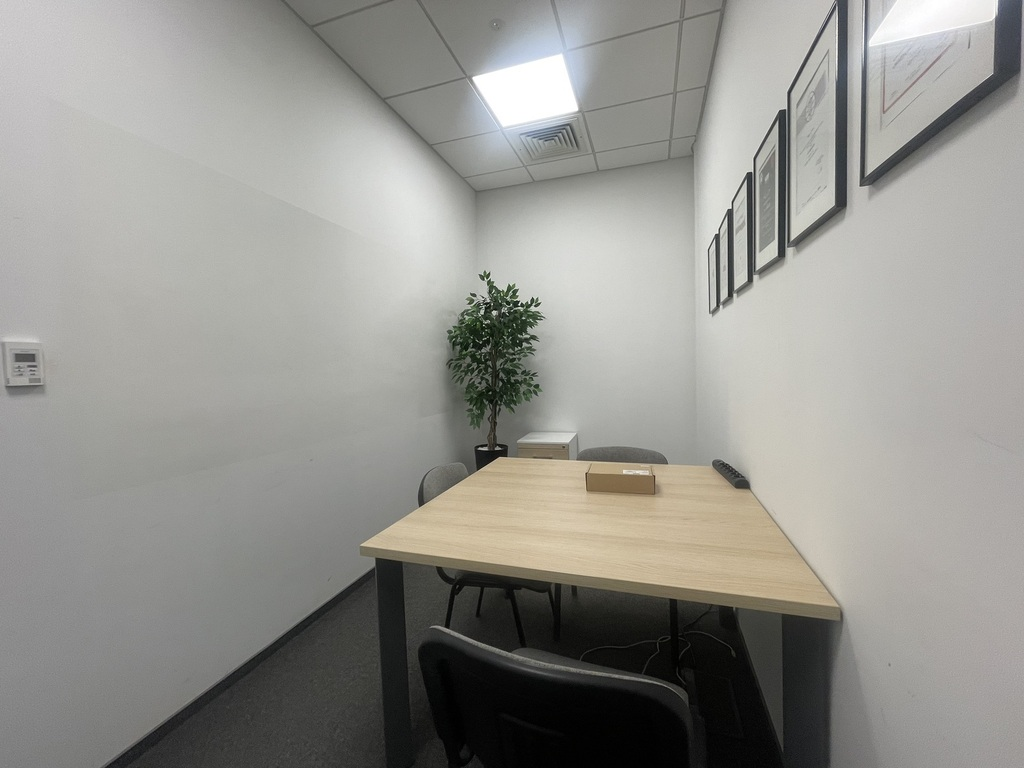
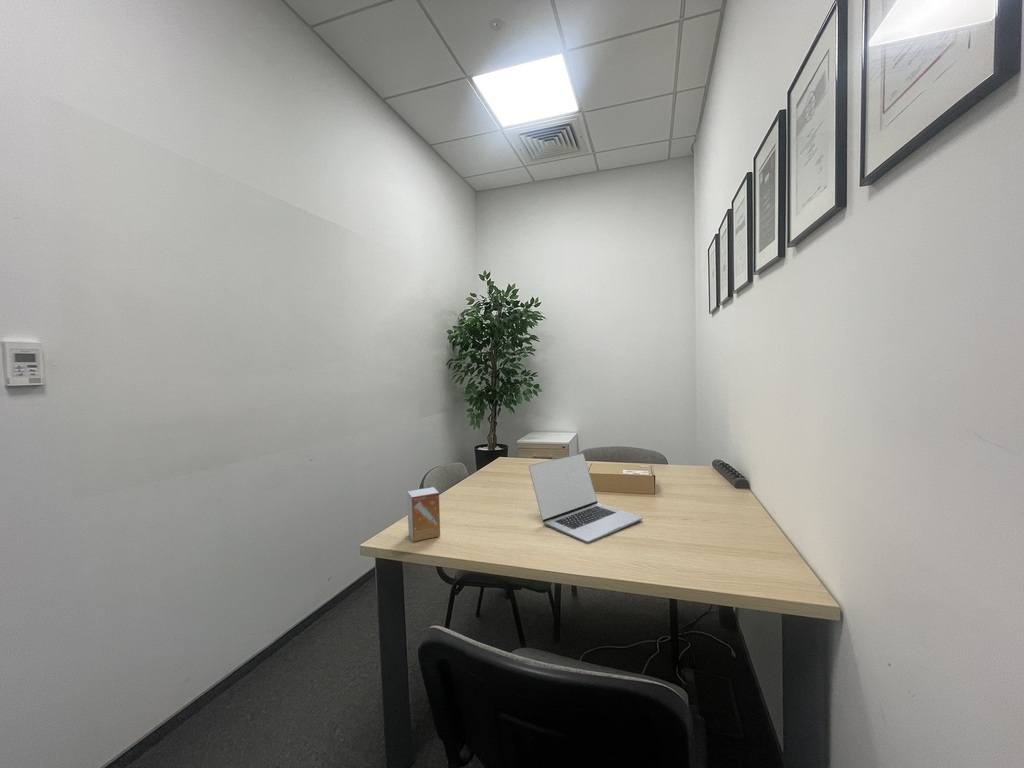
+ small box (423, 513)
+ laptop (584, 492)
